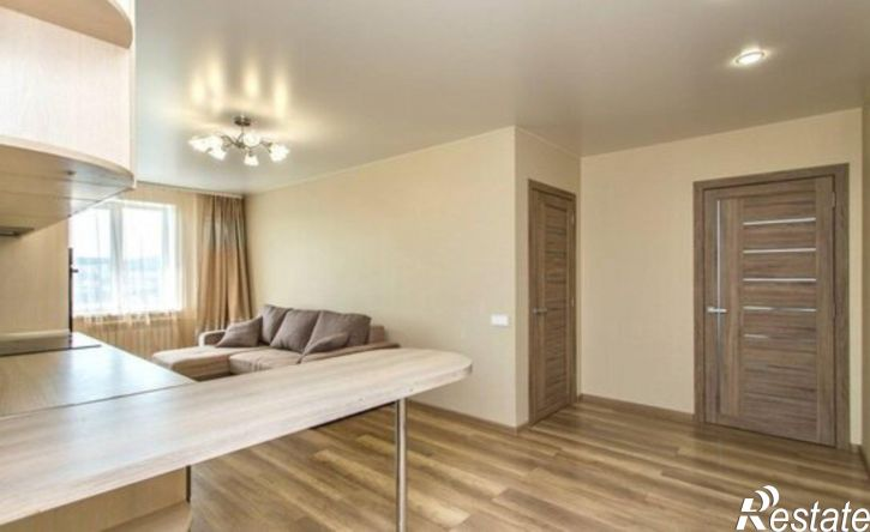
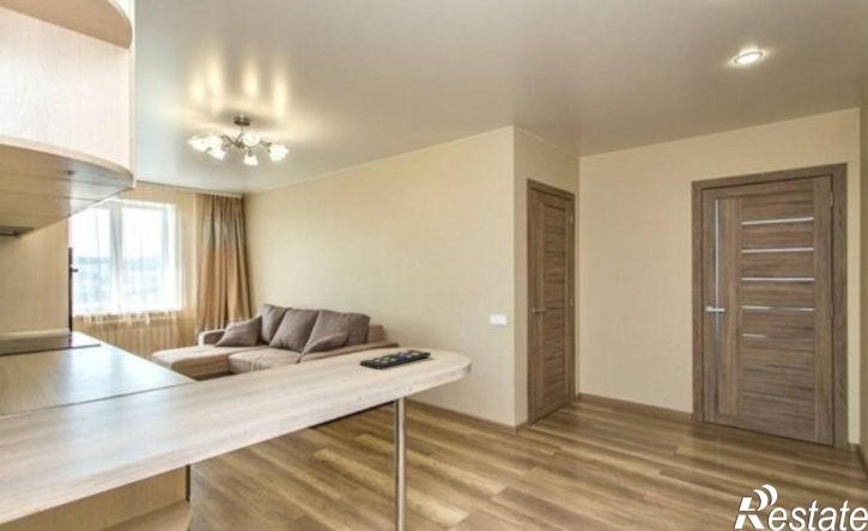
+ remote control (396, 358)
